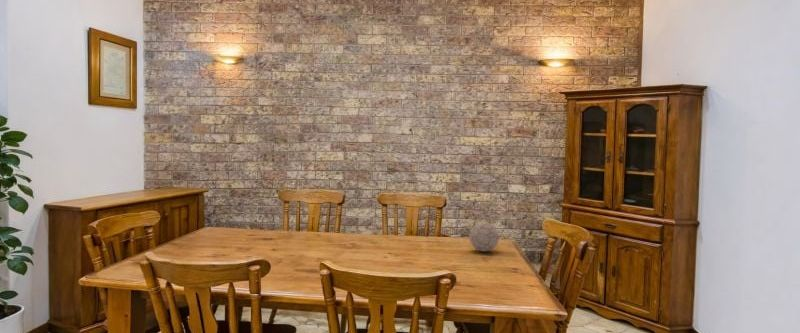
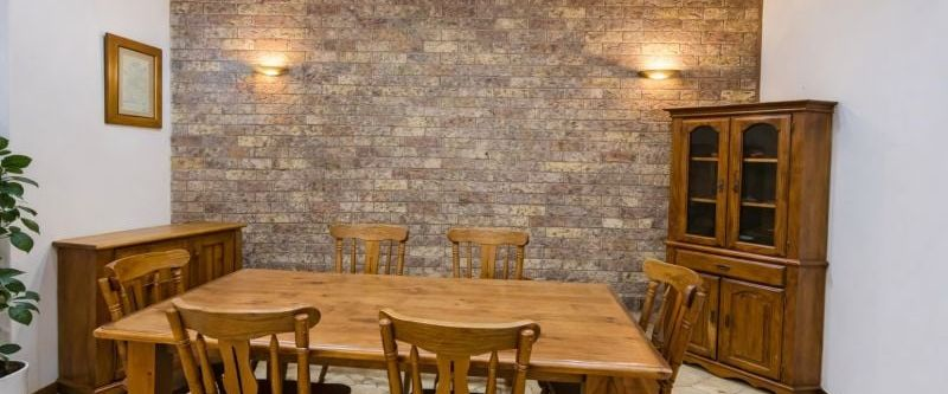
- decorative ball (484, 236)
